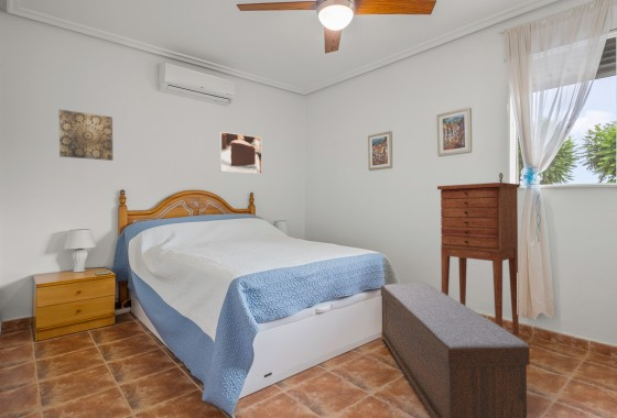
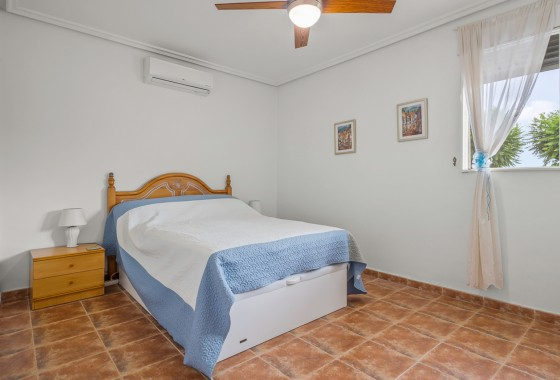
- wall art (86, 135)
- cabinet (477, 258)
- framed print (241, 153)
- bench (435, 340)
